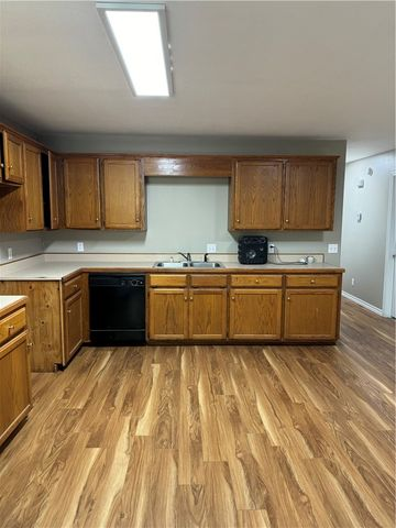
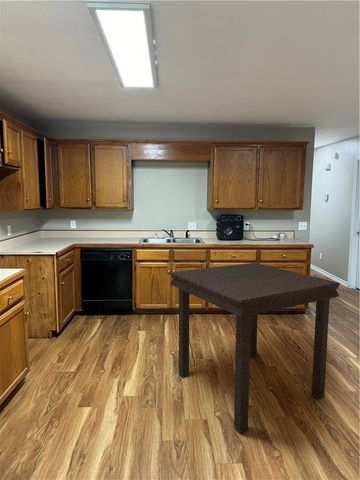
+ dining table (247, 332)
